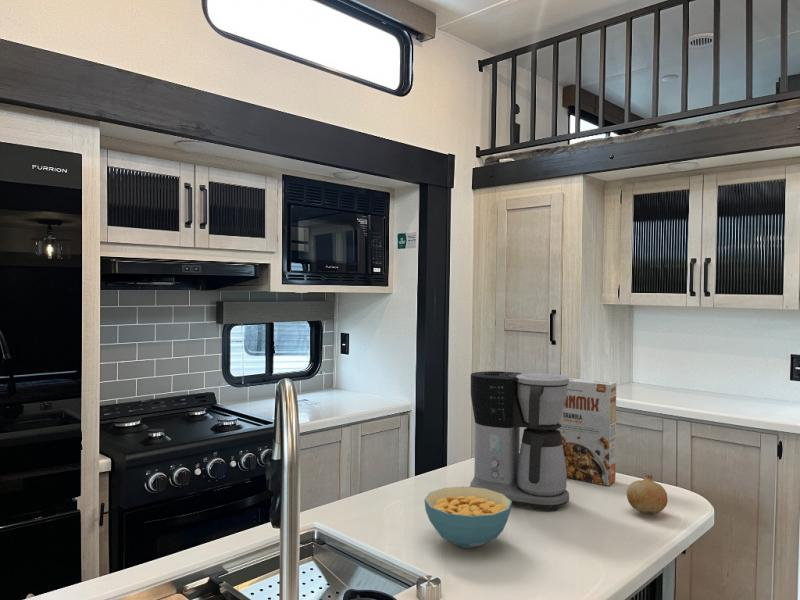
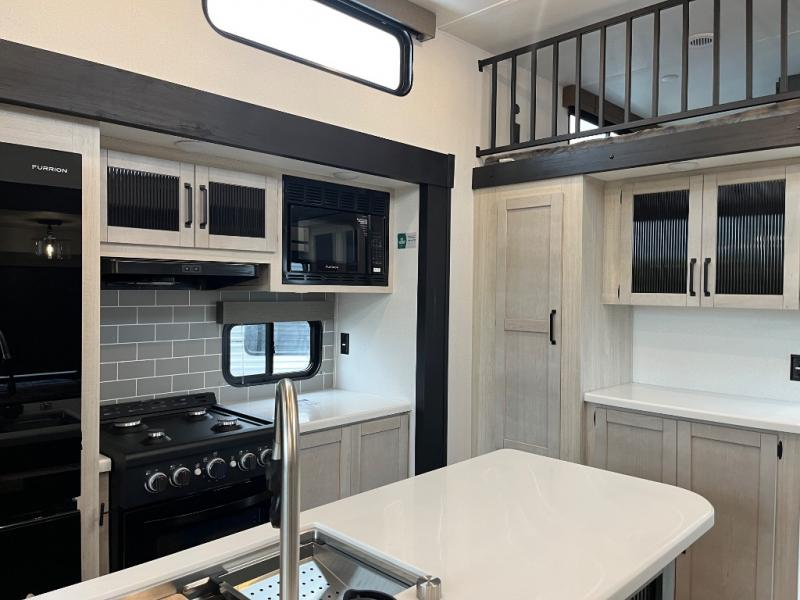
- cereal box (576, 428)
- coffee maker (517, 437)
- fruit (646, 494)
- cereal bowl (467, 521)
